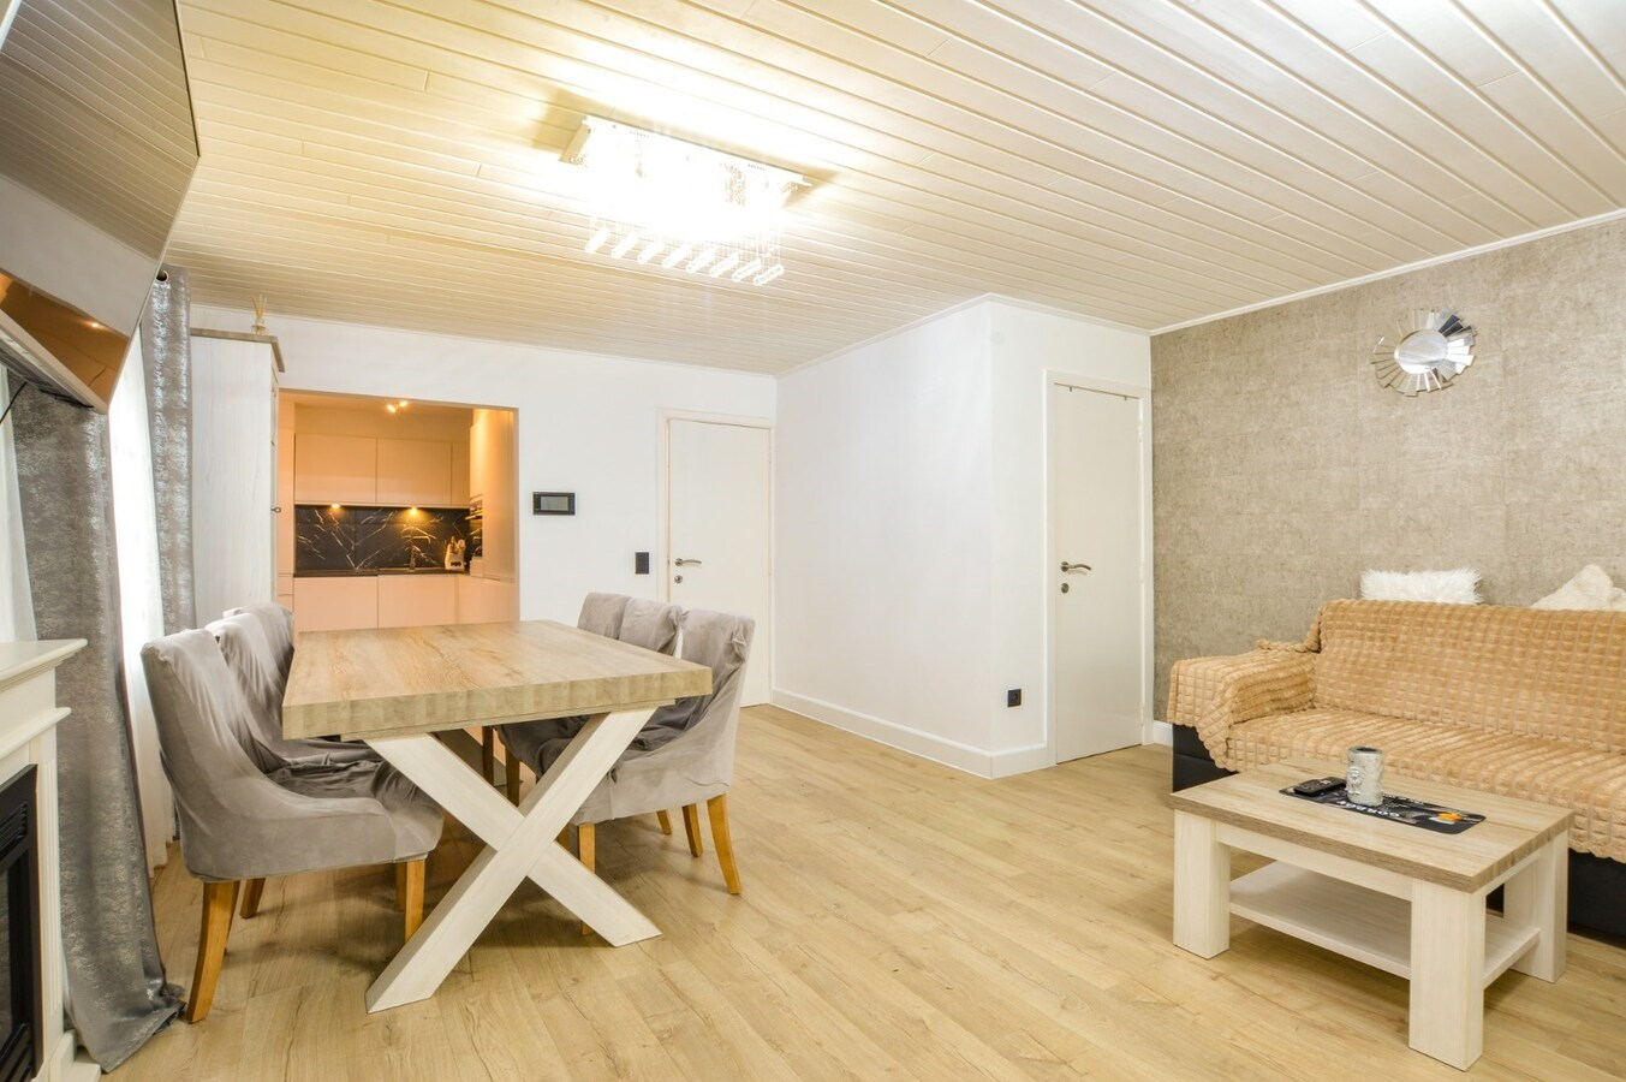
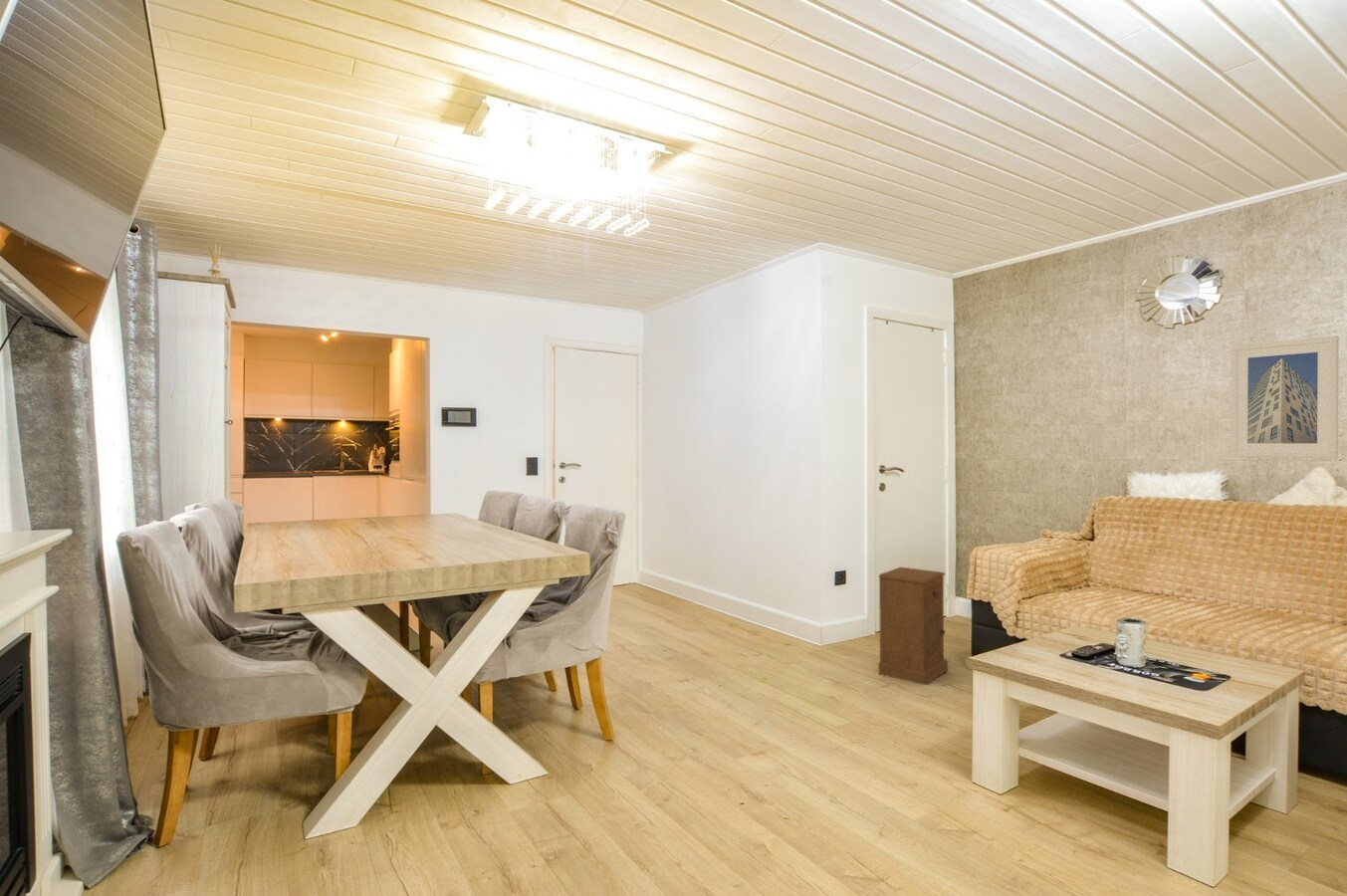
+ nightstand (913, 622)
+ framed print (1281, 399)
